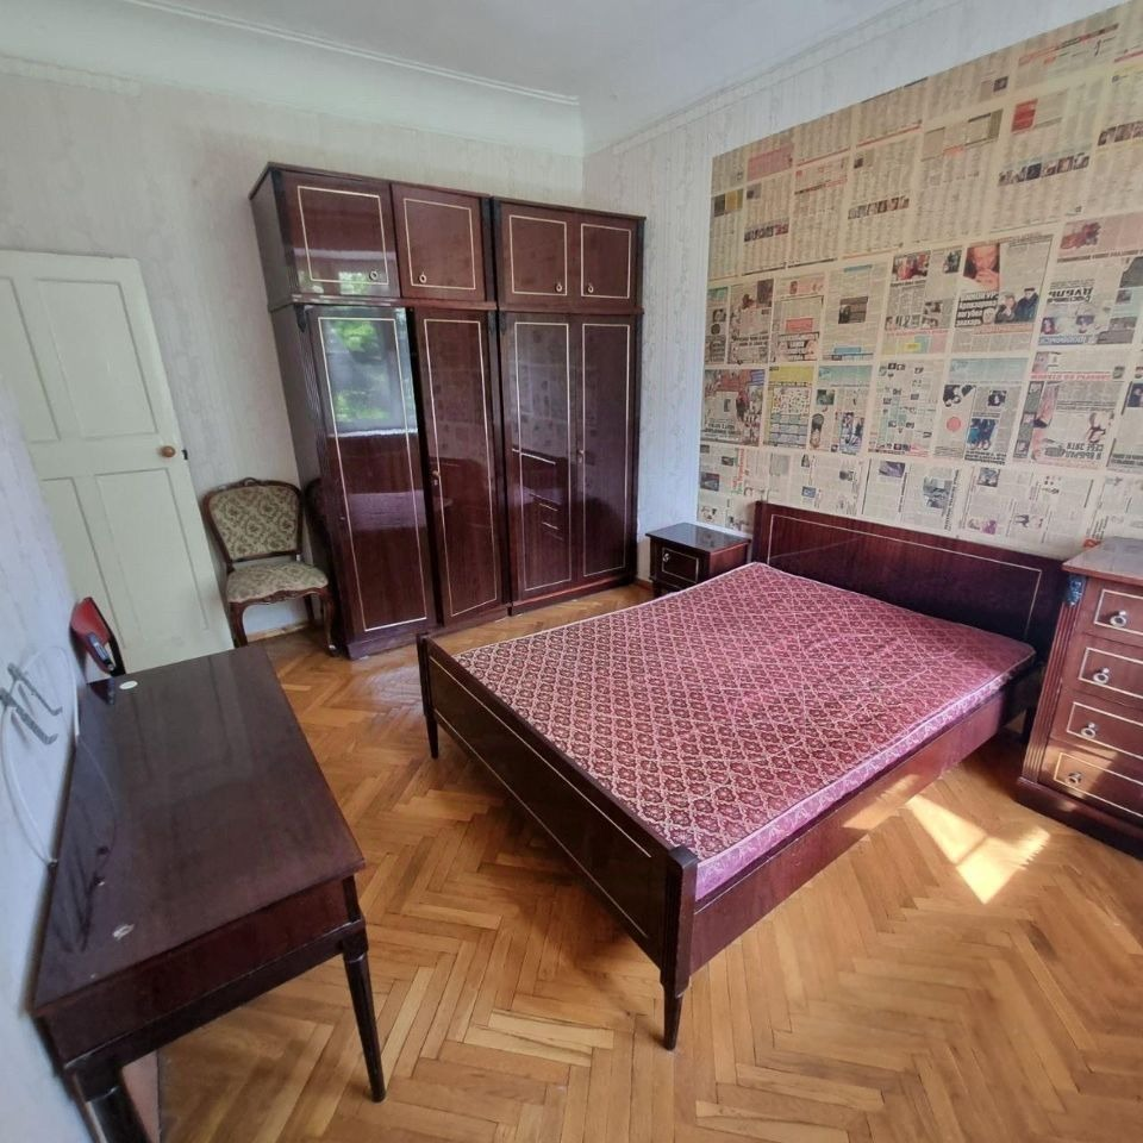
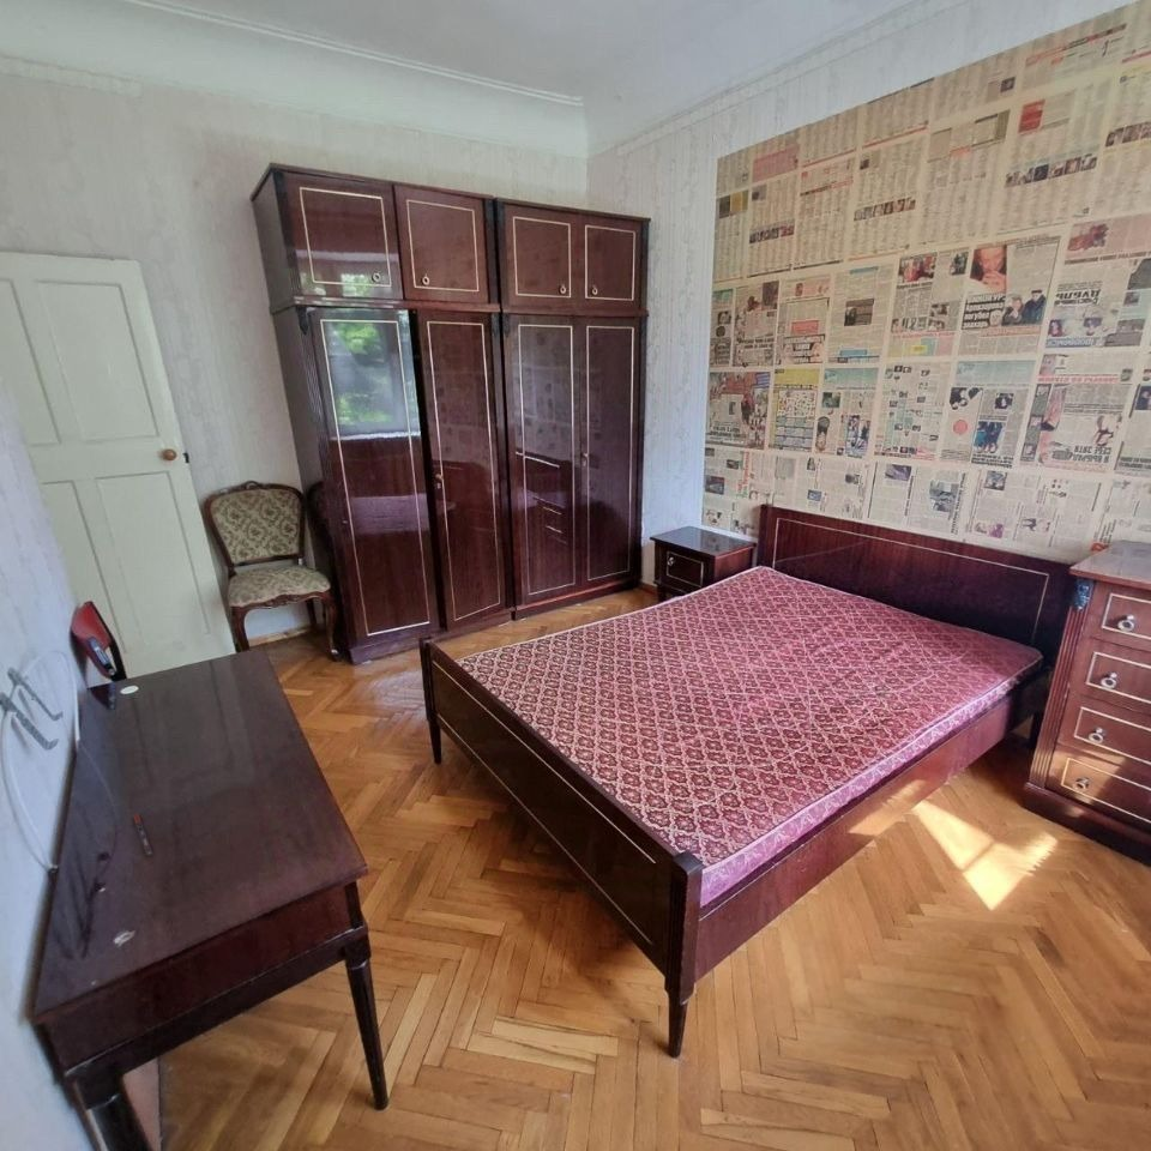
+ pen (141, 833)
